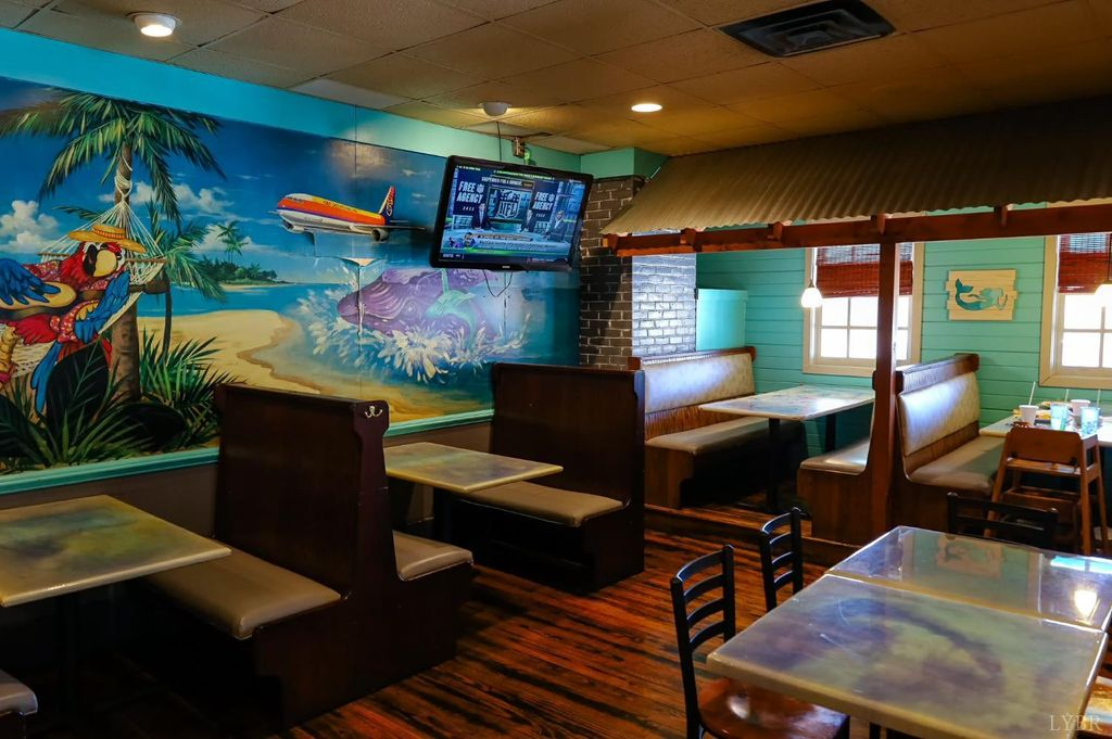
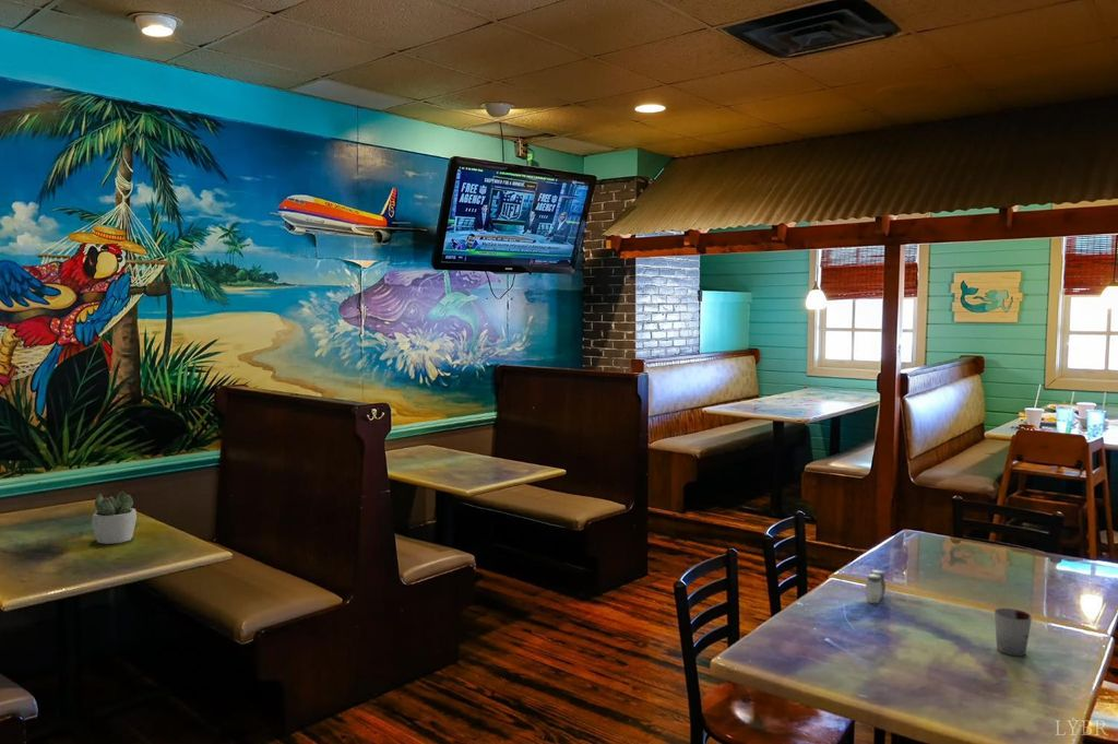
+ succulent plant (114, 517)
+ cup (1012, 630)
+ salt and pepper shaker (875, 586)
